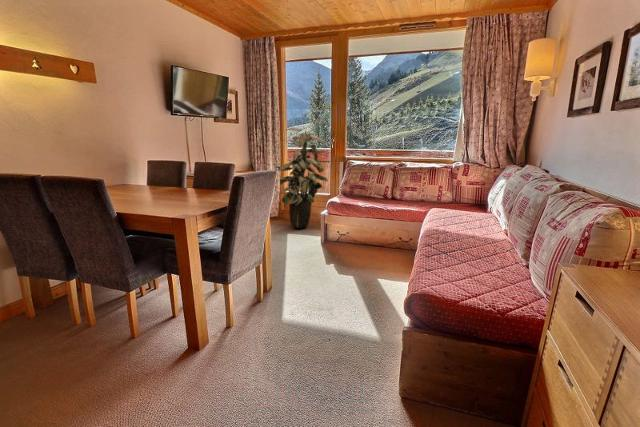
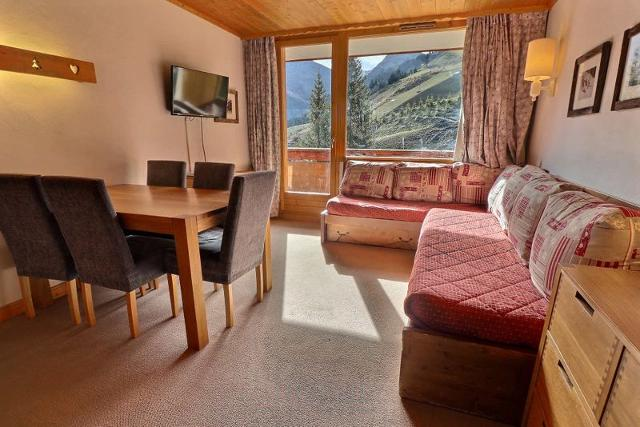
- indoor plant (300, 178)
